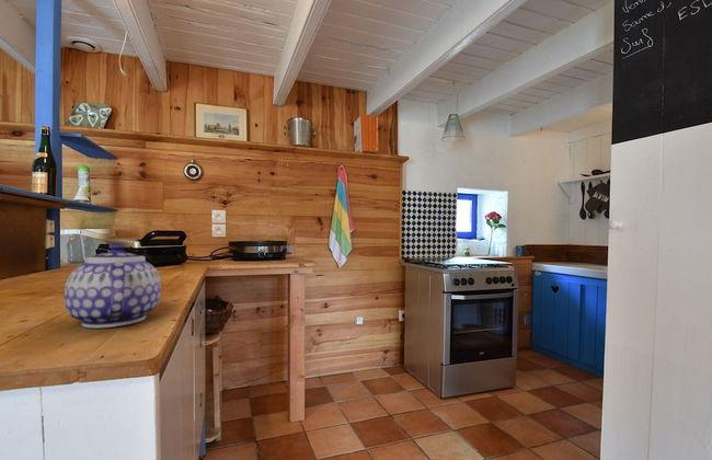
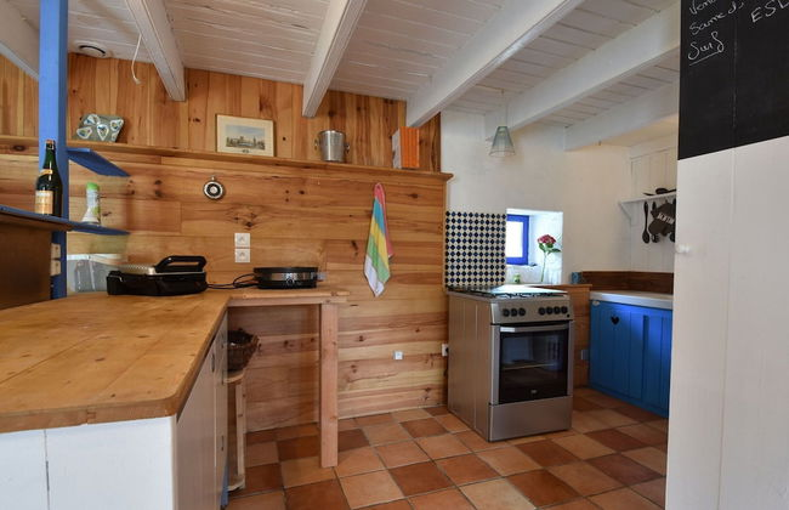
- teapot (115, 281)
